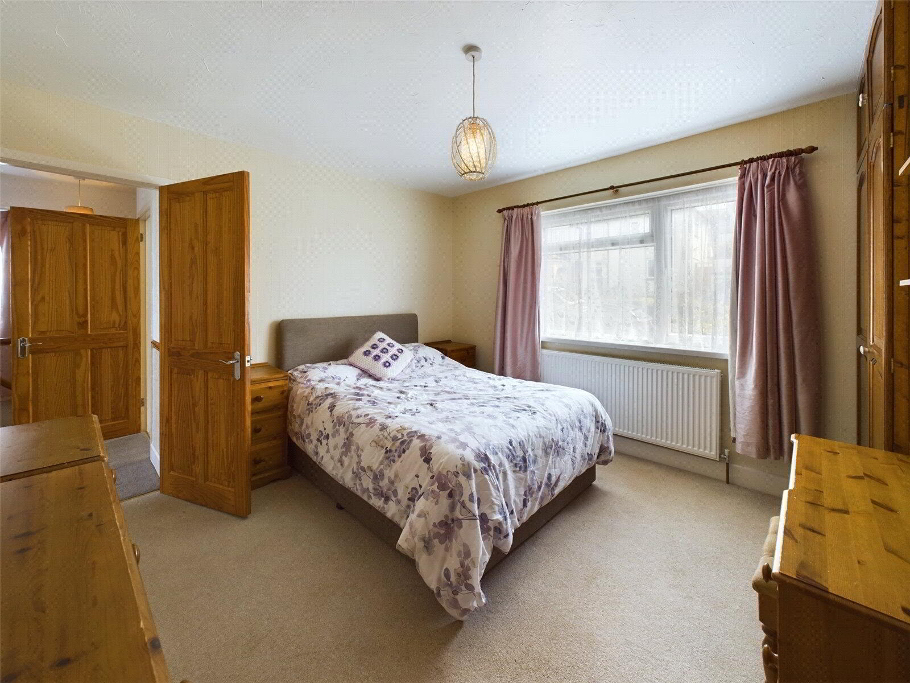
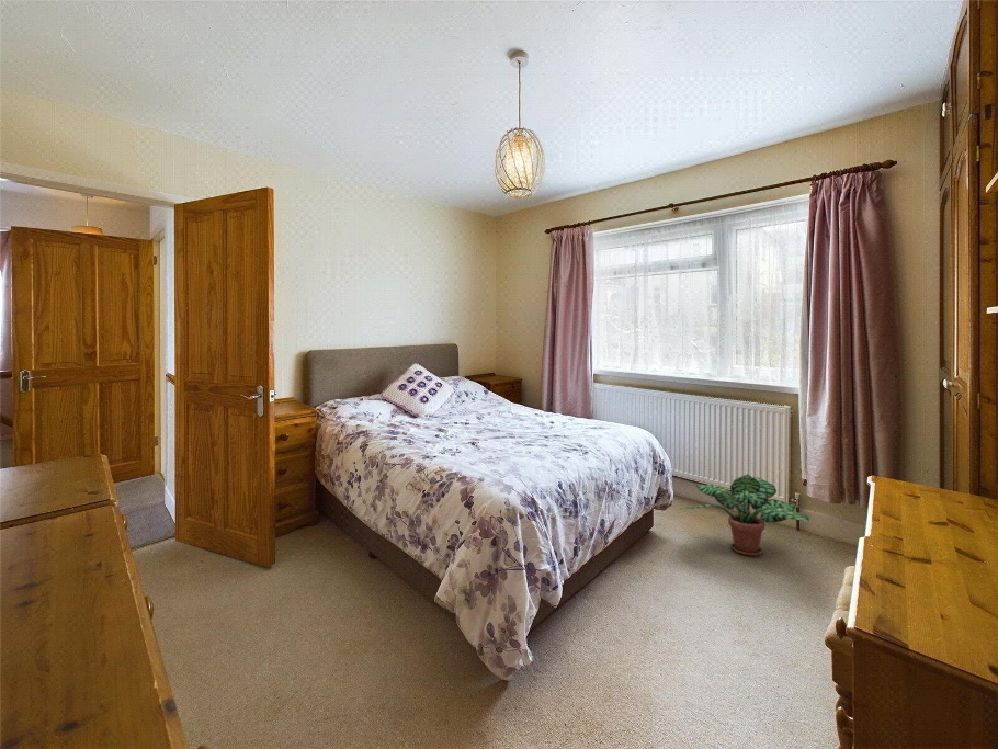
+ potted plant (746, 508)
